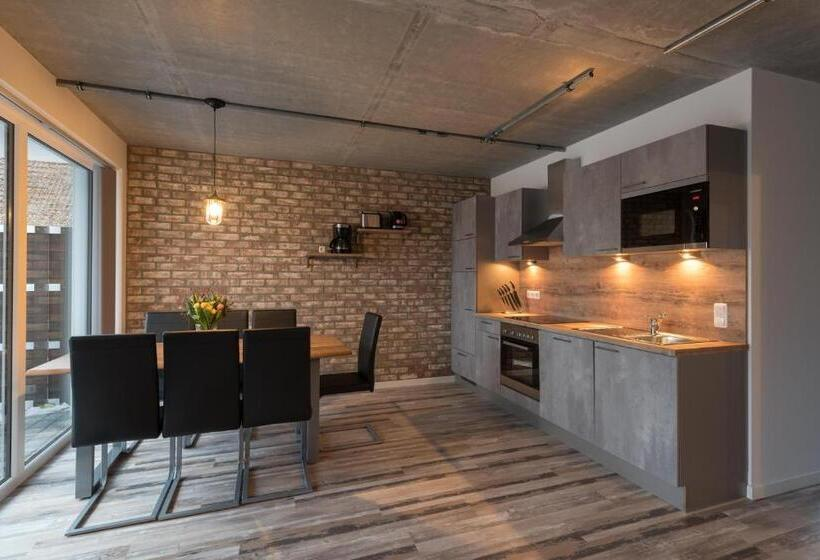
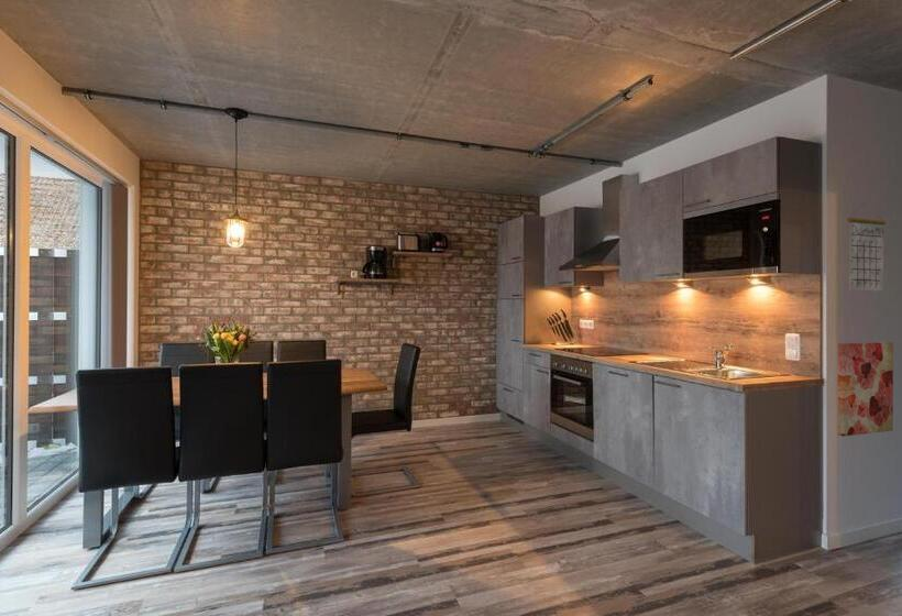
+ calendar (866, 245)
+ wall art (866, 387)
